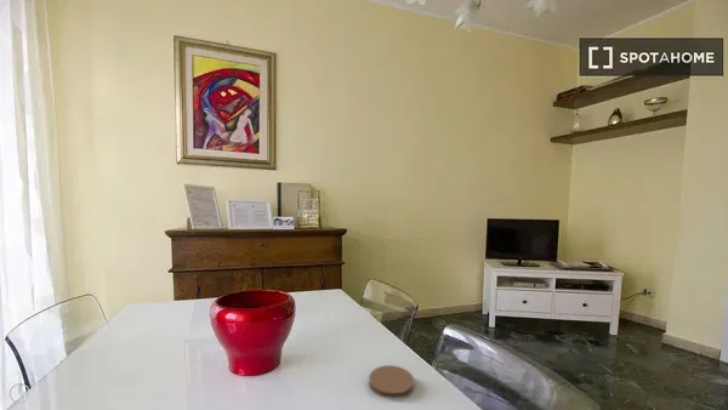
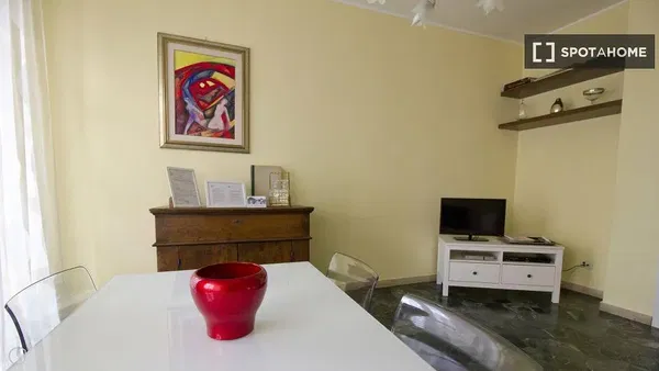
- coaster (391, 381)
